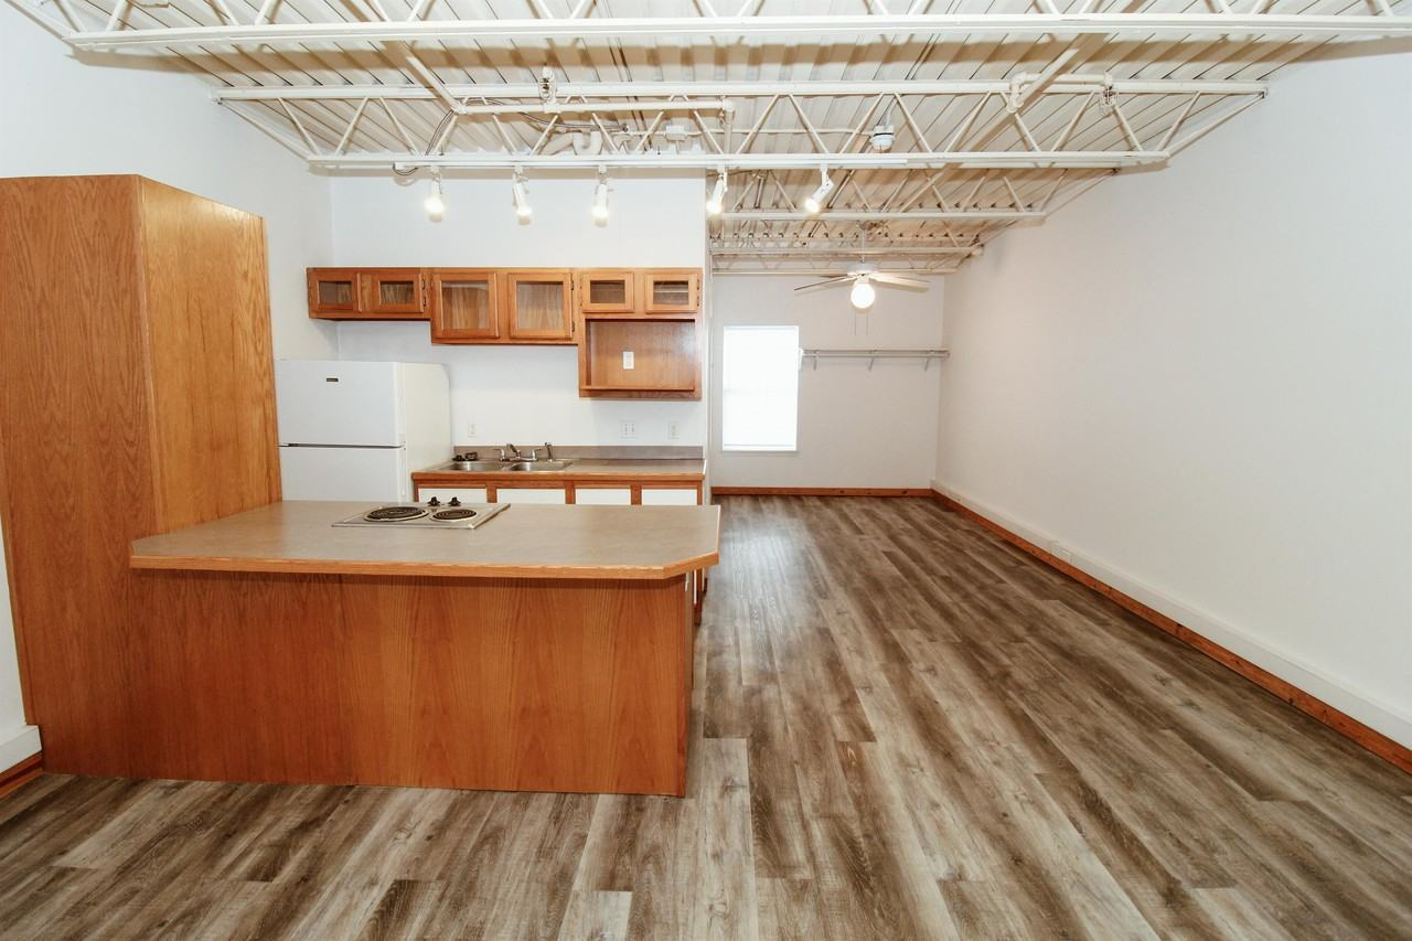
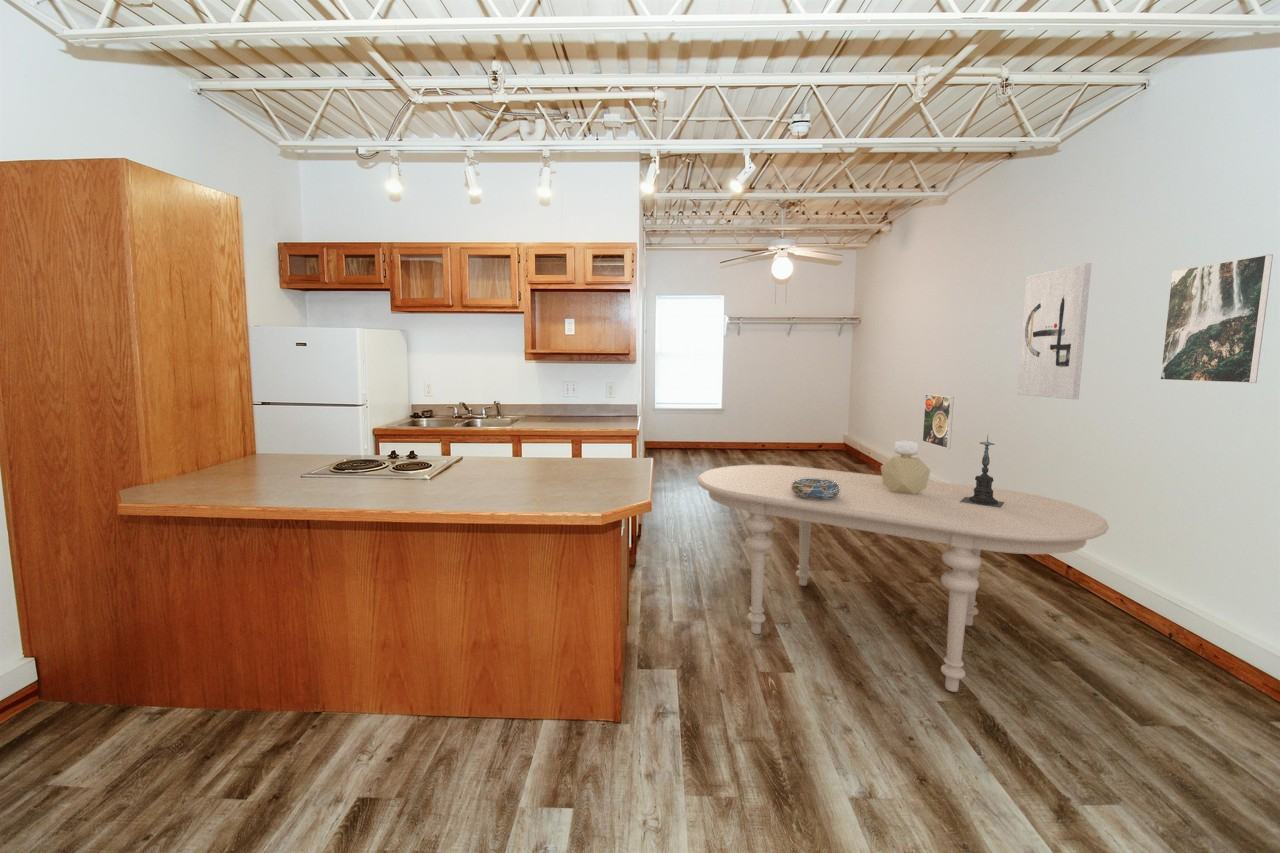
+ wall art (1051, 334)
+ decorative bowl (815, 488)
+ dining table (870, 531)
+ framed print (1211, 323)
+ perfume bottle (905, 466)
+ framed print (937, 420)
+ candle holder (984, 467)
